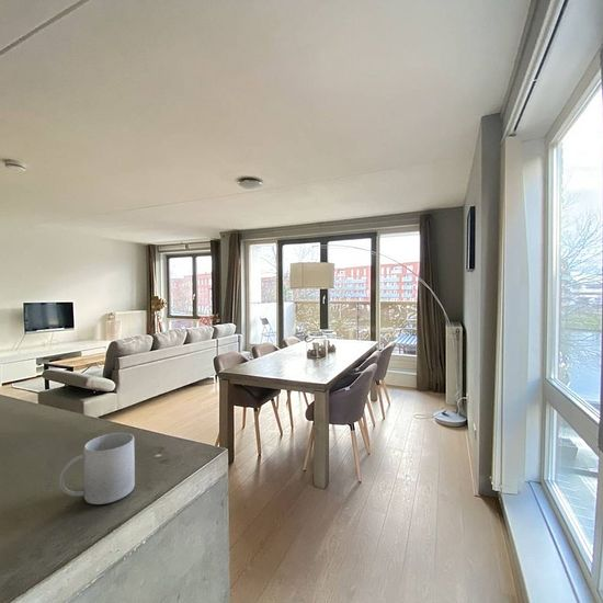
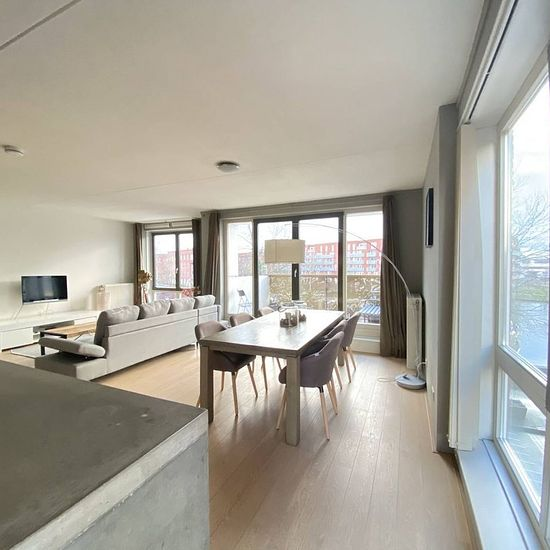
- mug (99, 469)
